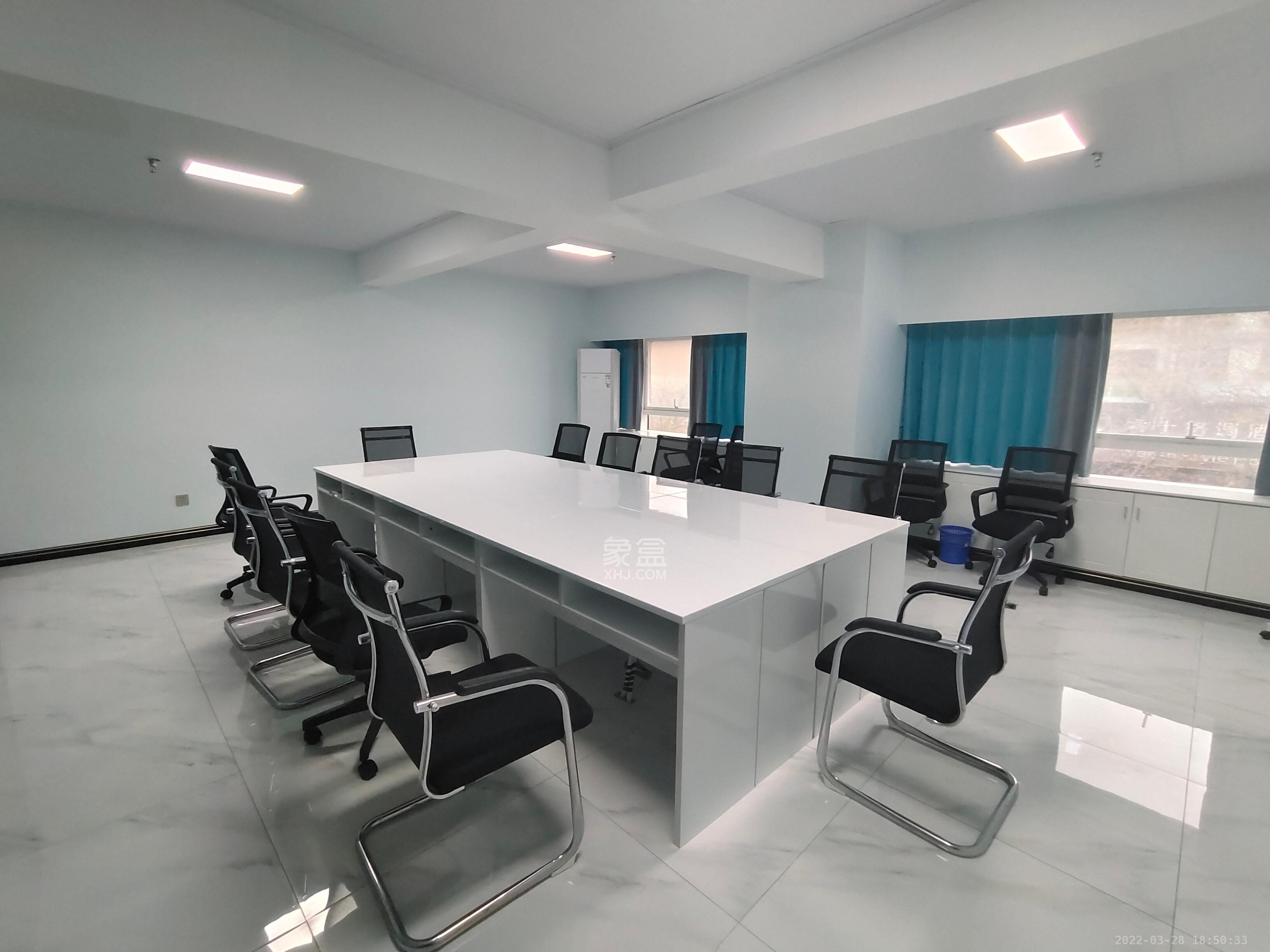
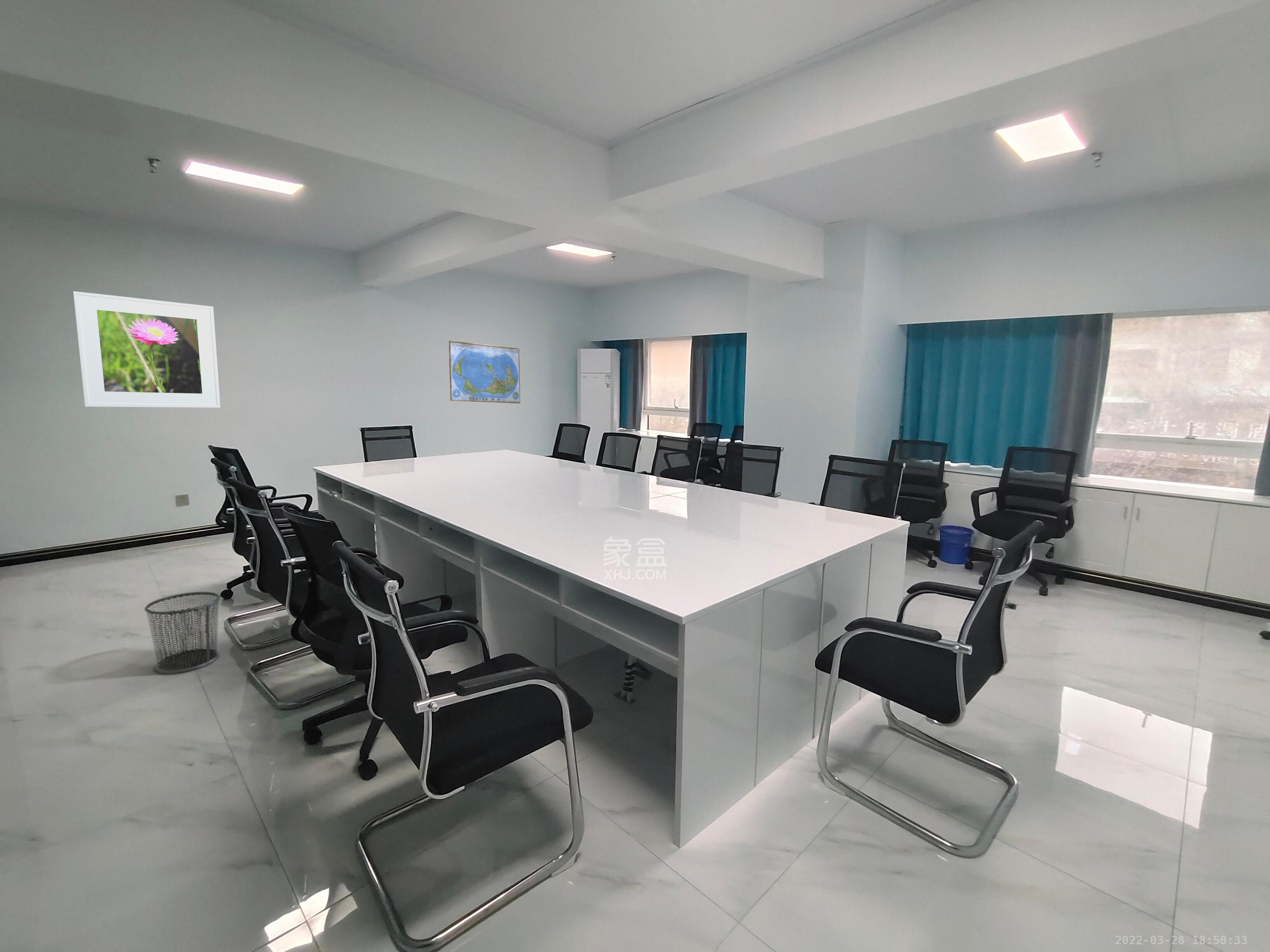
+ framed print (152, 354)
+ world map (486, 374)
+ waste bin (186, 631)
